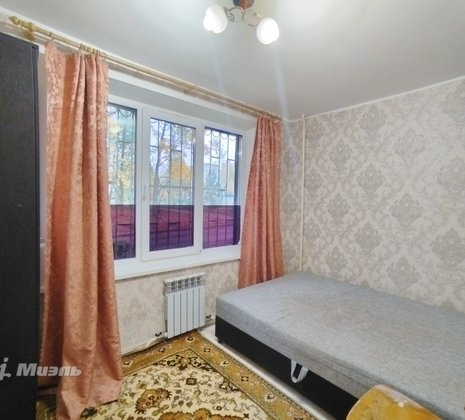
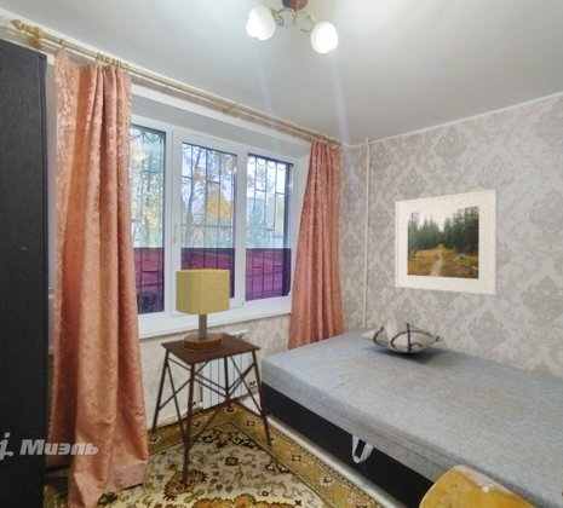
+ side table (211, 389)
+ decorative pillow (401, 336)
+ table lamp (202, 307)
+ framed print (440, 243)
